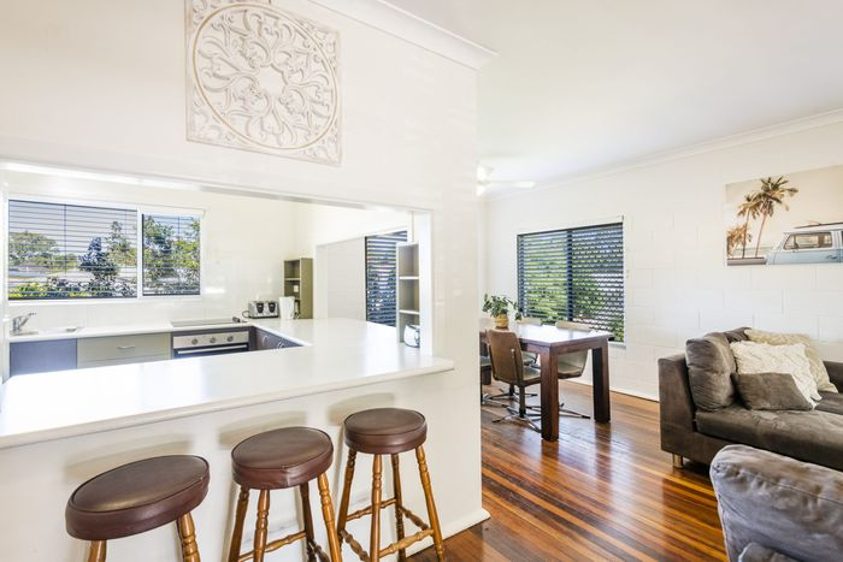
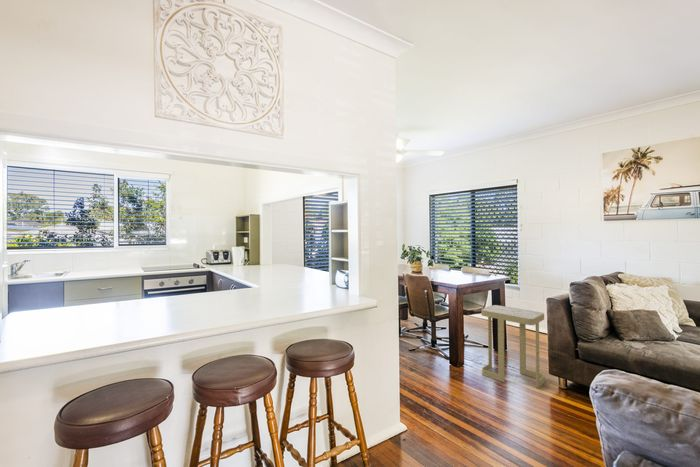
+ side table (520, 344)
